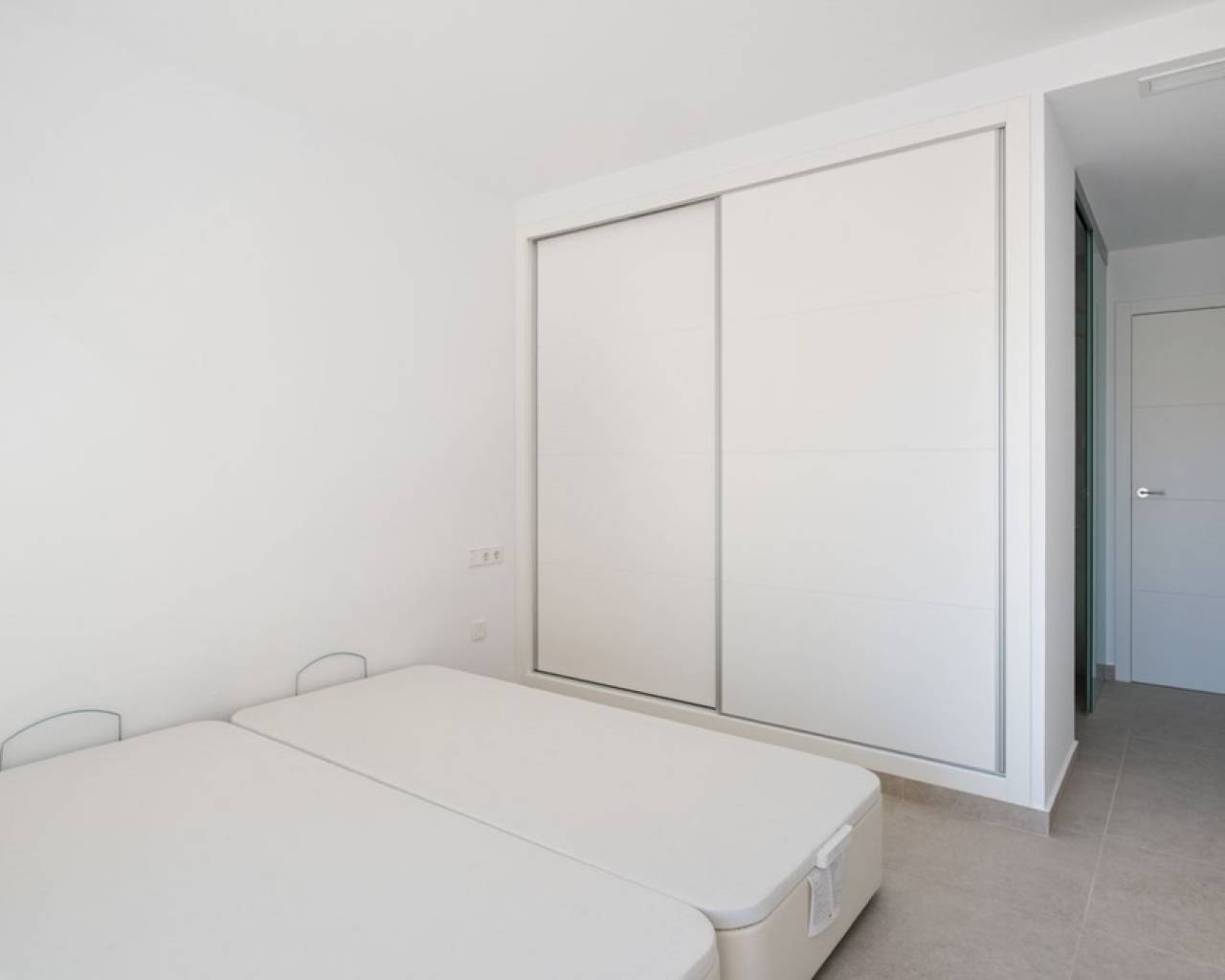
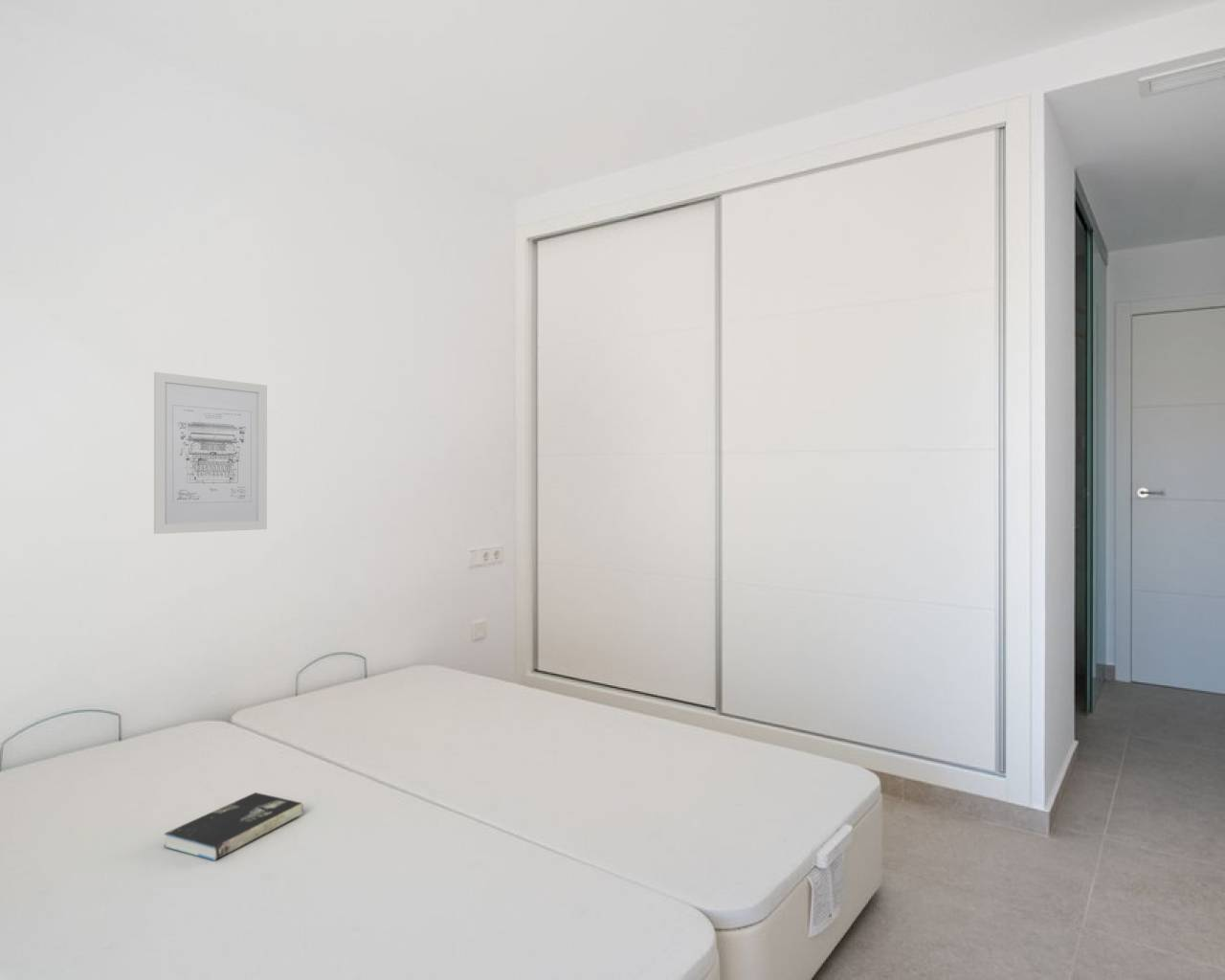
+ book (236, 823)
+ wall art (213, 455)
